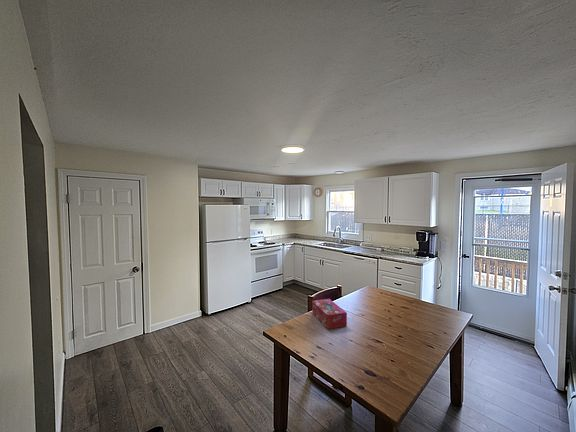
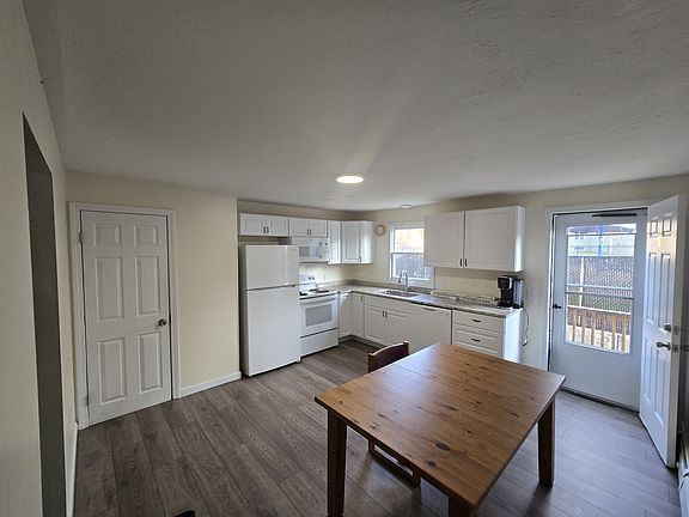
- tissue box (328, 312)
